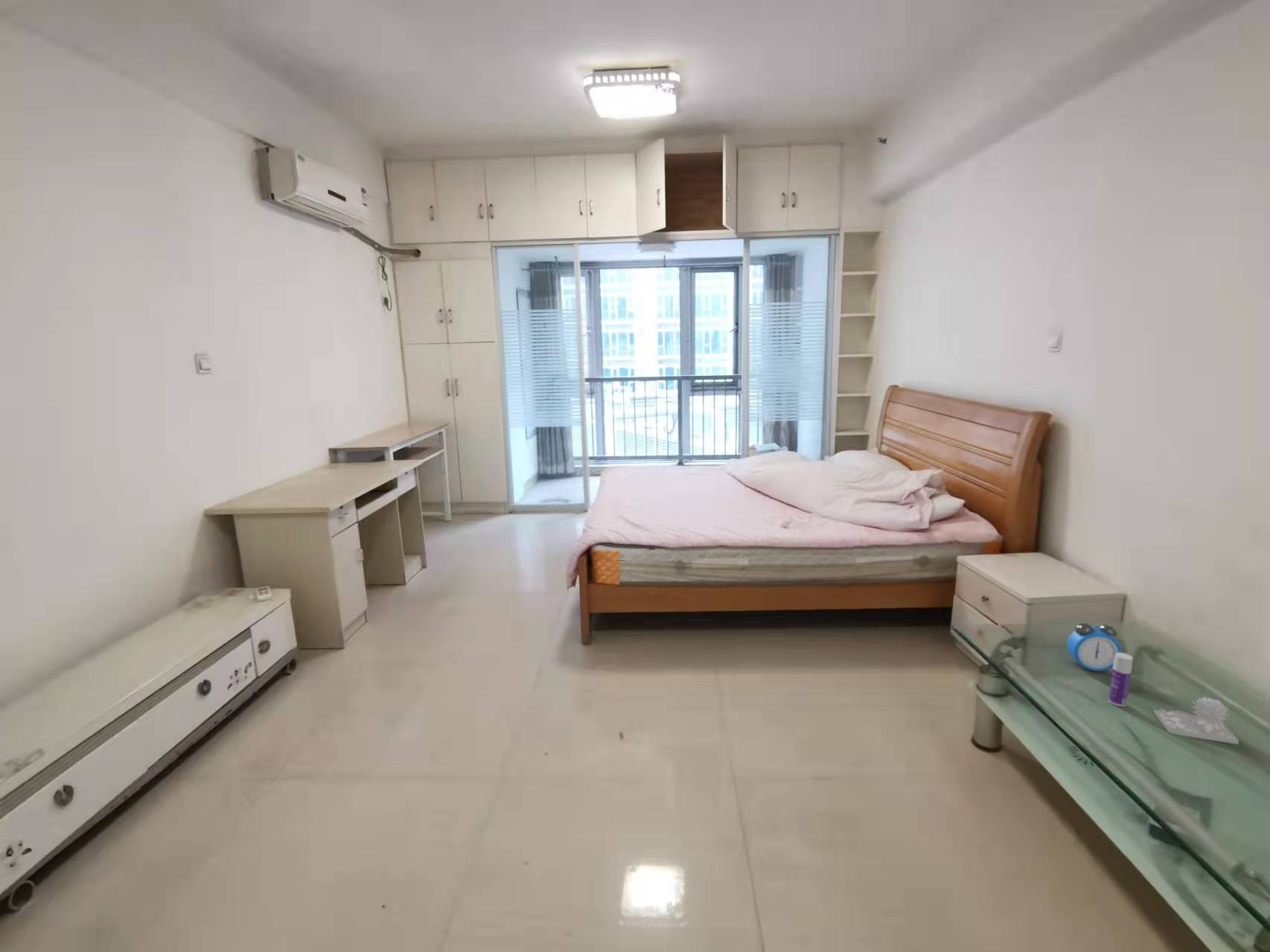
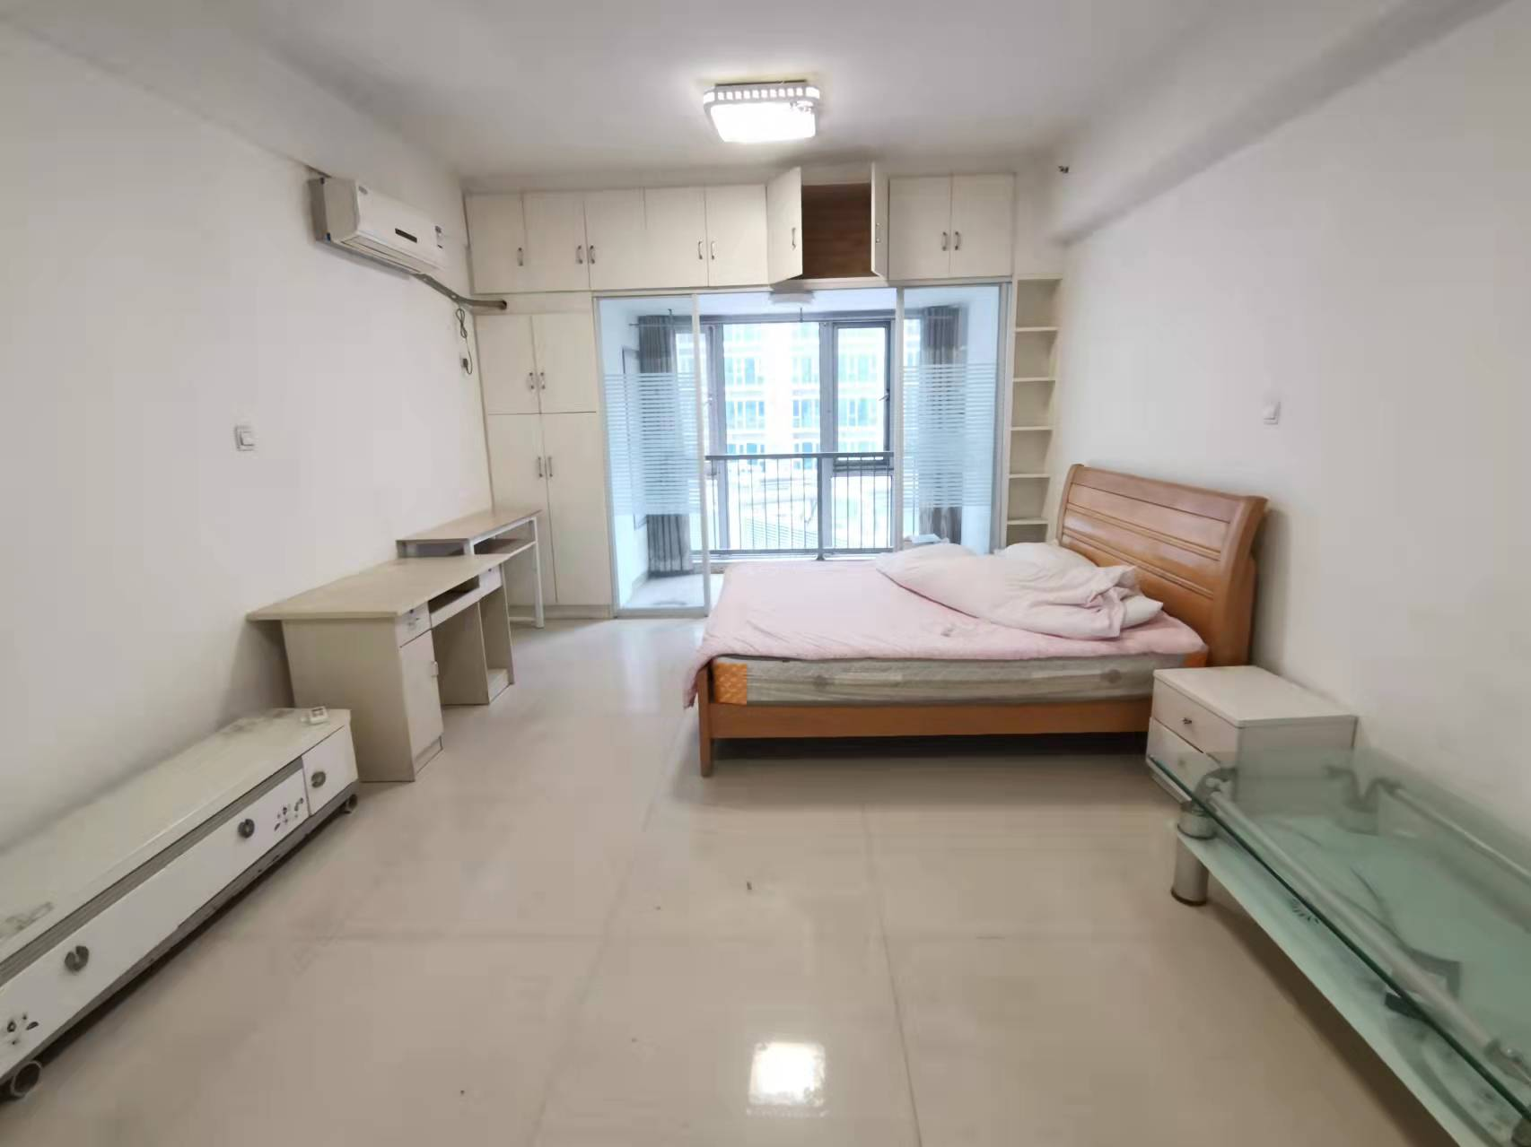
- succulent plant (1196, 713)
- bottle (1120, 679)
- alarm clock (1094, 646)
